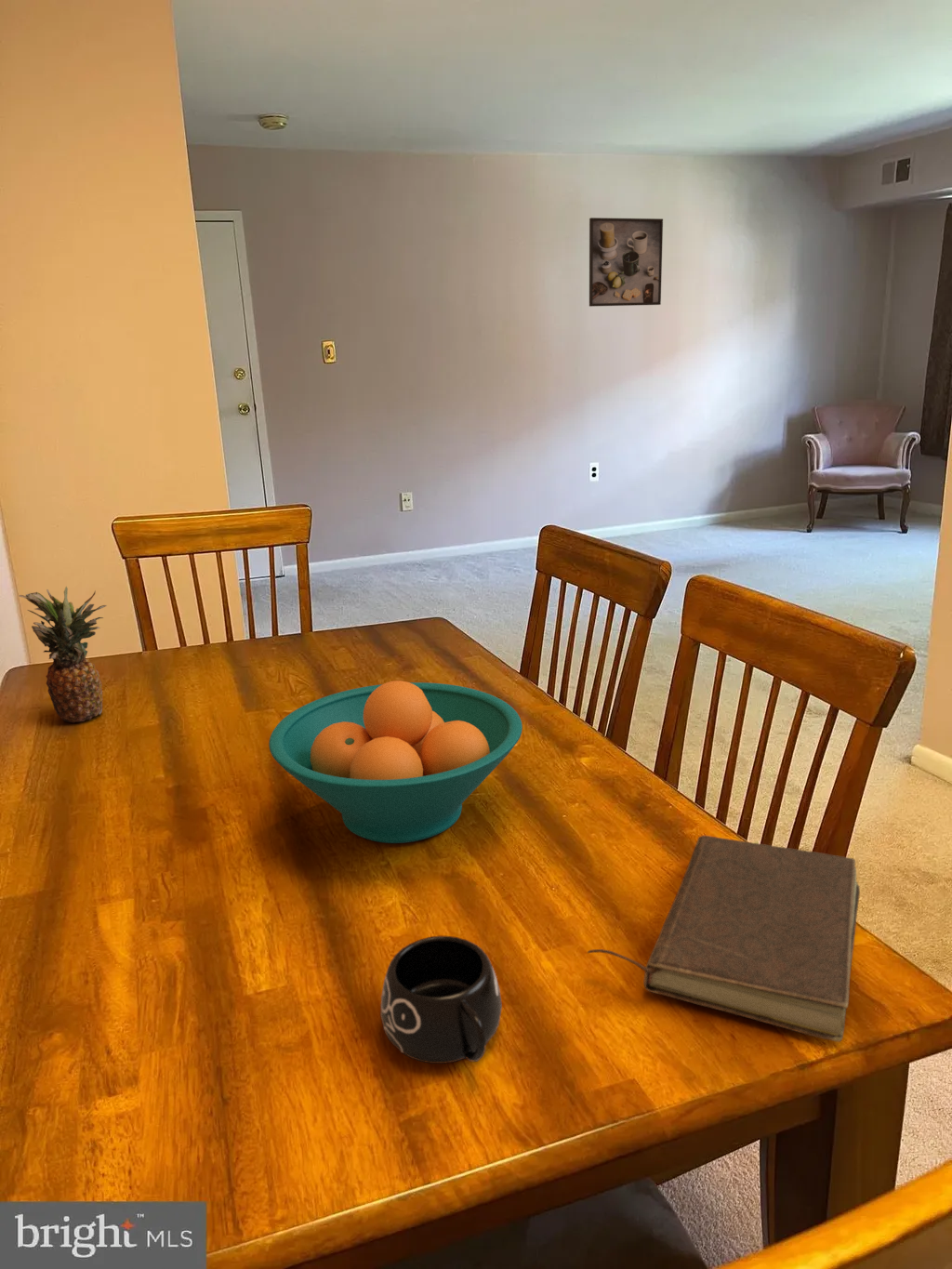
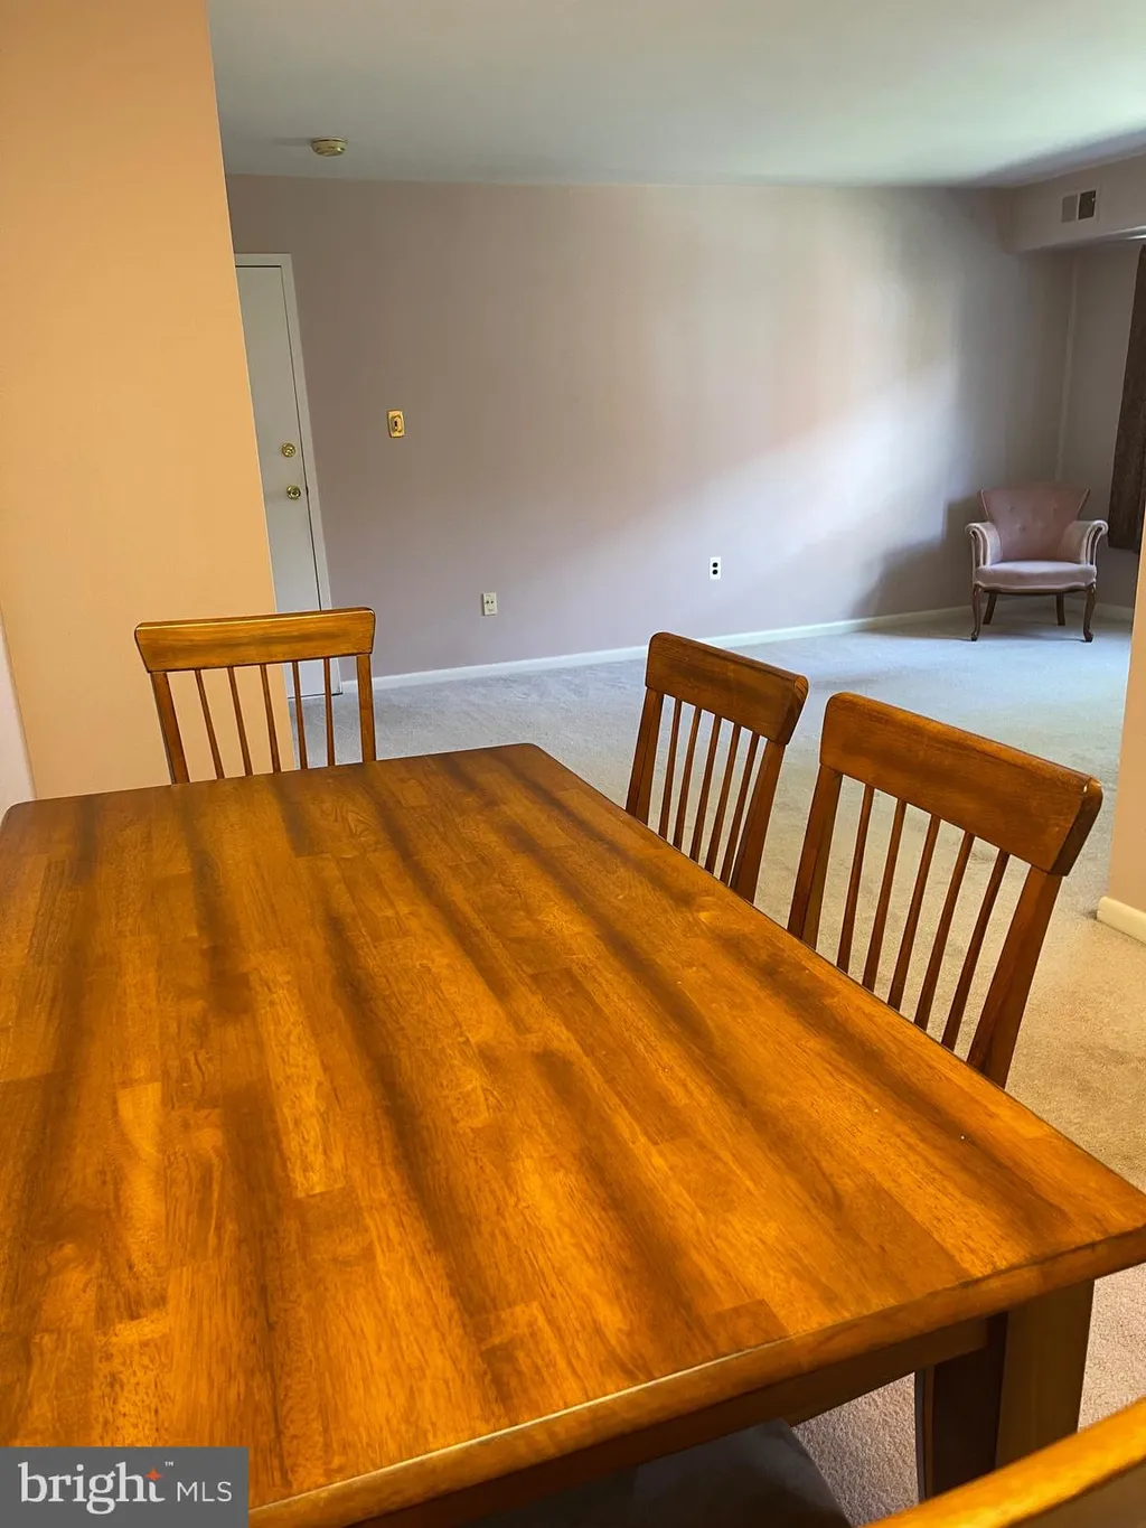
- book (732, 917)
- mug (447, 1006)
- fruit (73, 652)
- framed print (626, 262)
- fruit bowl (398, 751)
